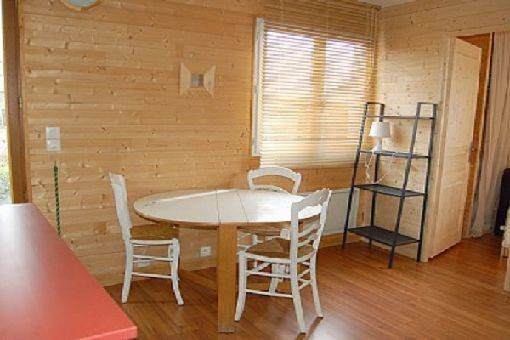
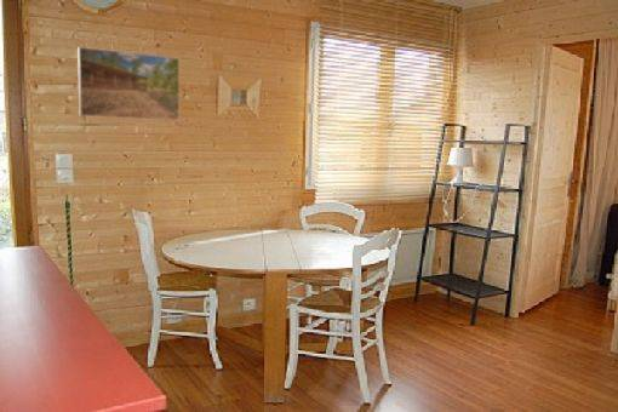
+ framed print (131, 85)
